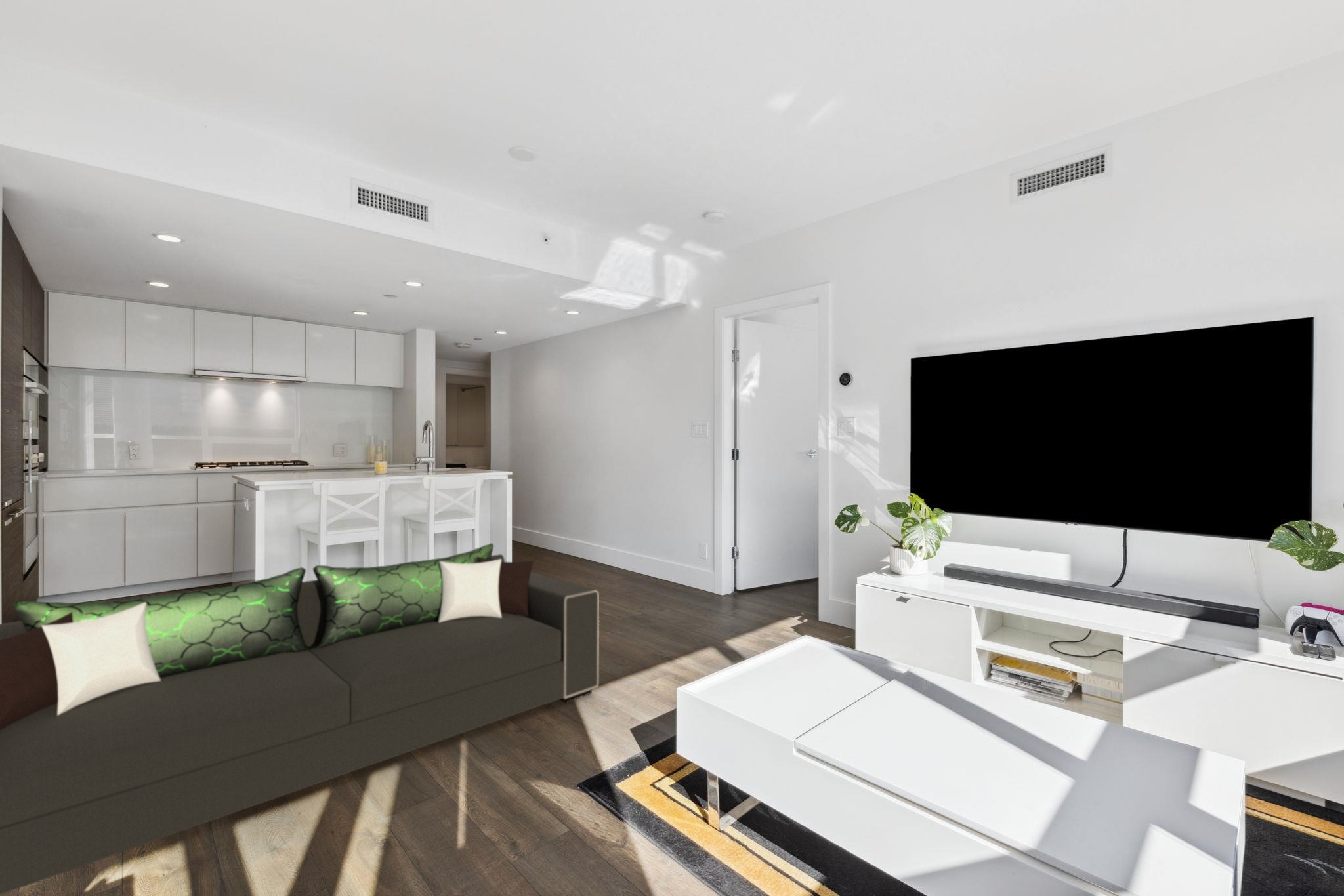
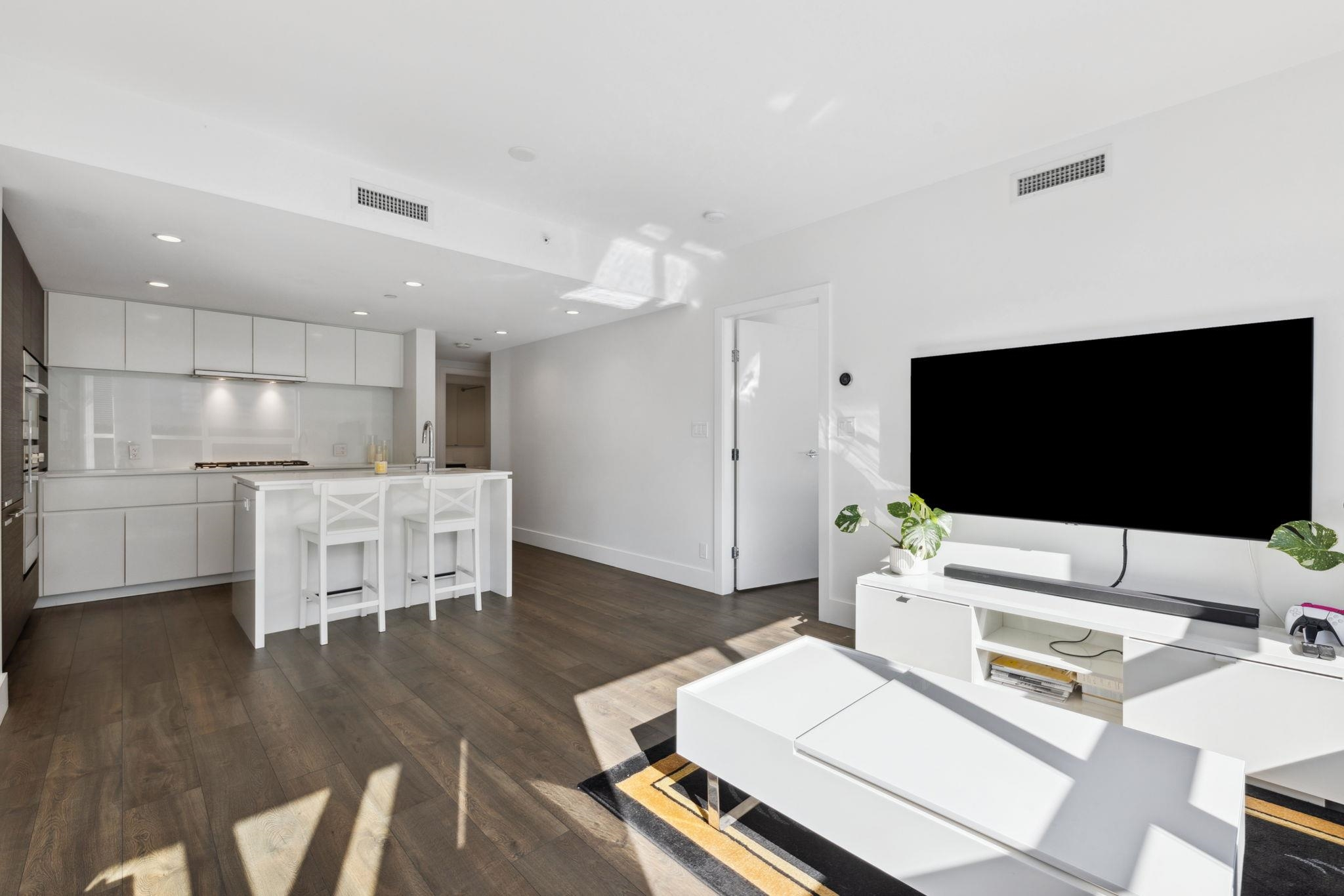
- sofa (324, 662)
